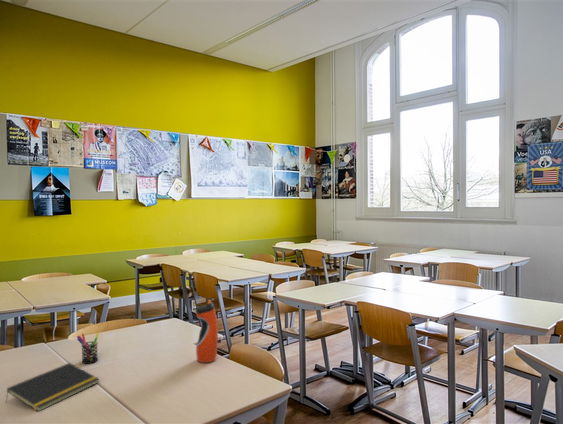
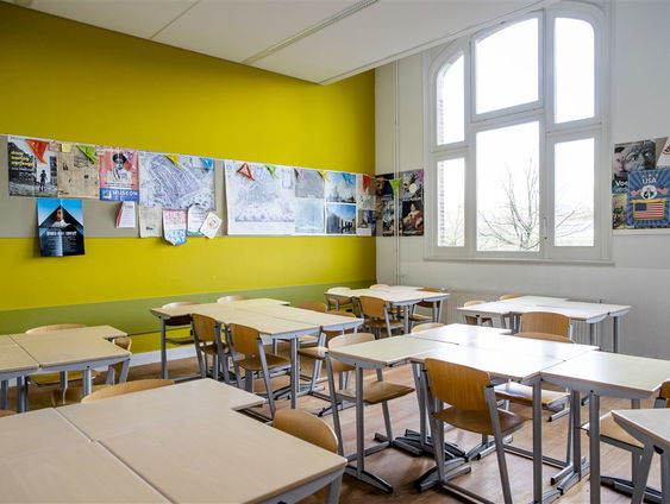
- pen holder (90, 346)
- water bottle (206, 330)
- notepad (55, 384)
